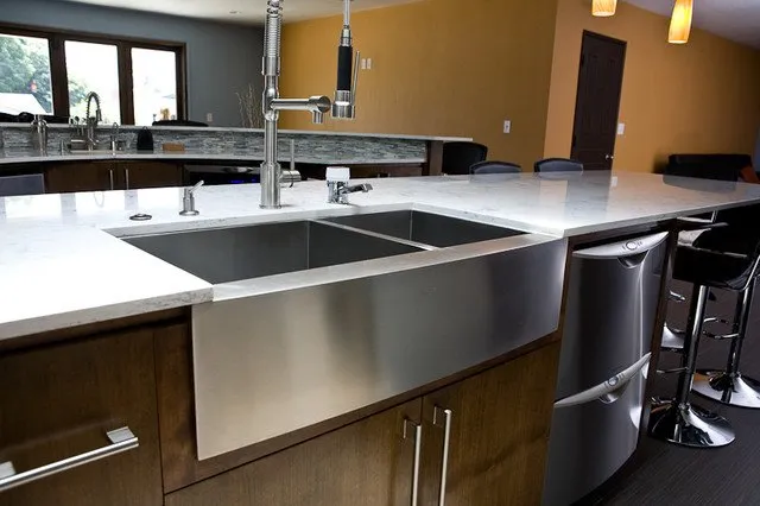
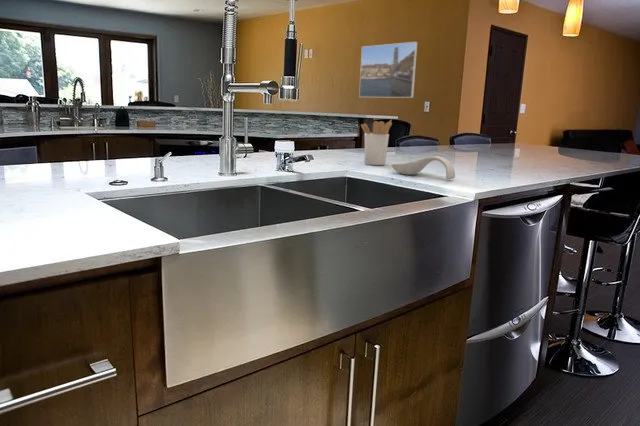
+ spoon rest (422, 165)
+ utensil holder (377, 142)
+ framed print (386, 71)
